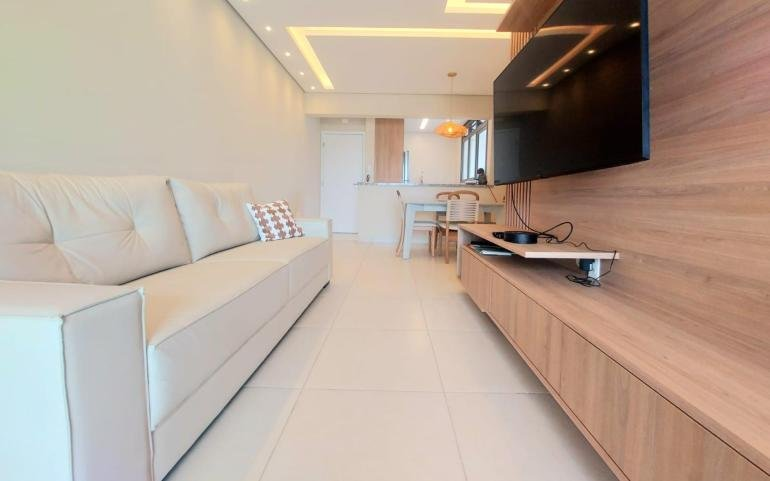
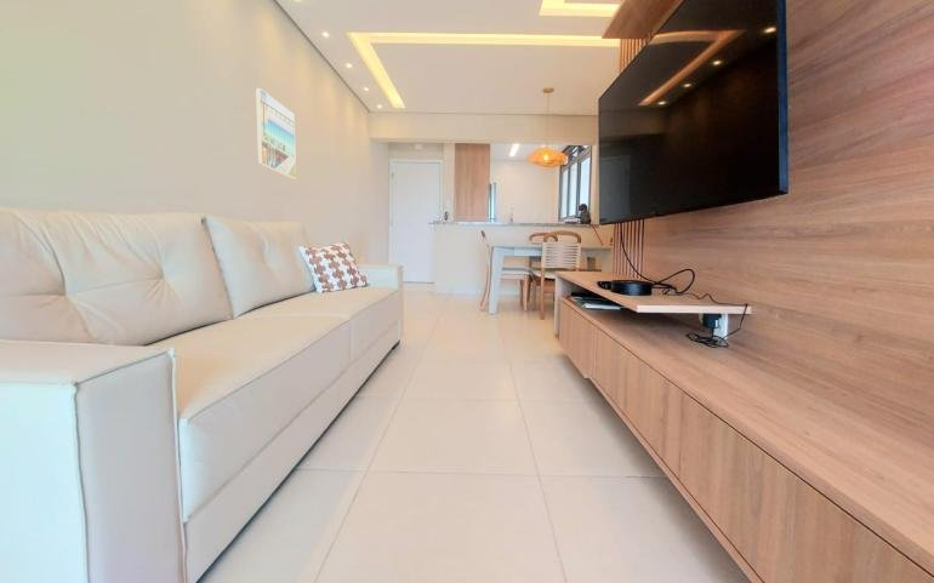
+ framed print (277, 137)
